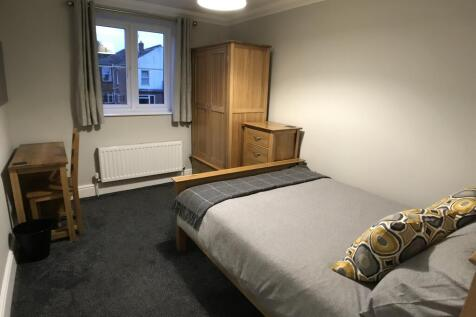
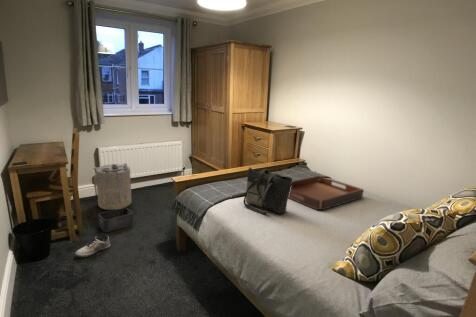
+ serving tray (318, 190)
+ laundry hamper (112, 184)
+ tote bag (264, 190)
+ storage bin (116, 219)
+ shoe (92, 244)
